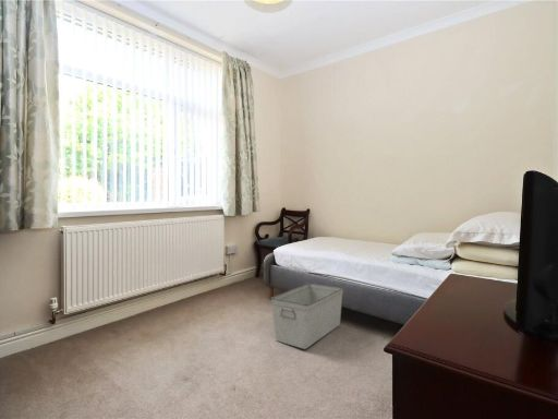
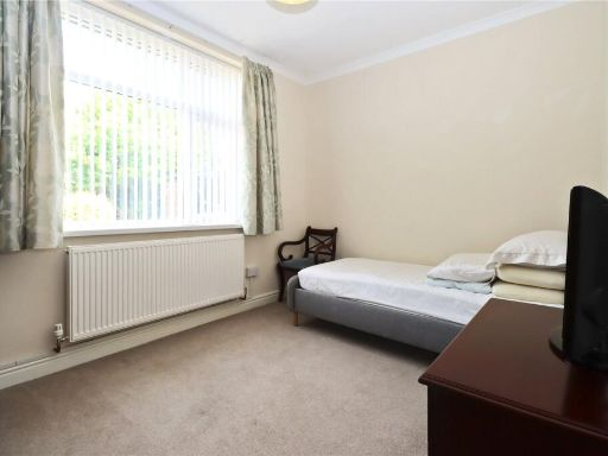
- storage bin (308, 312)
